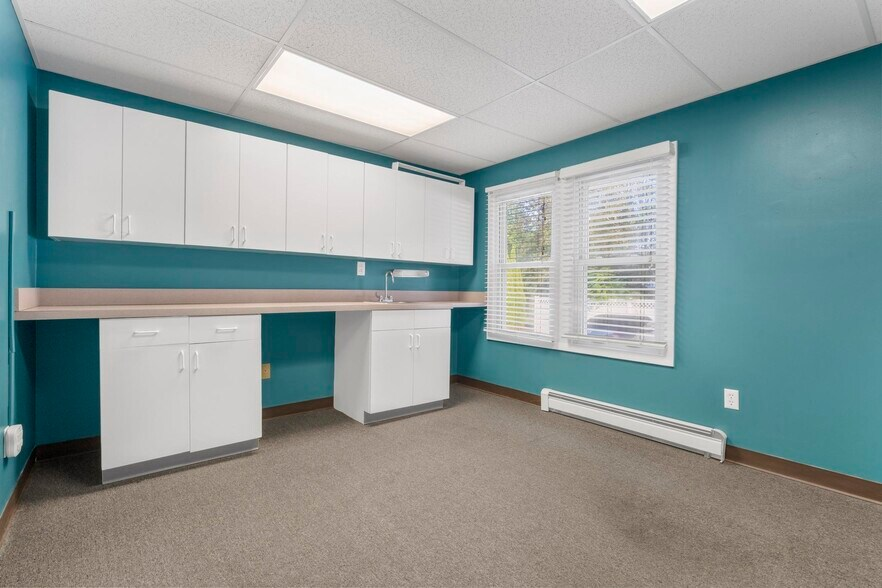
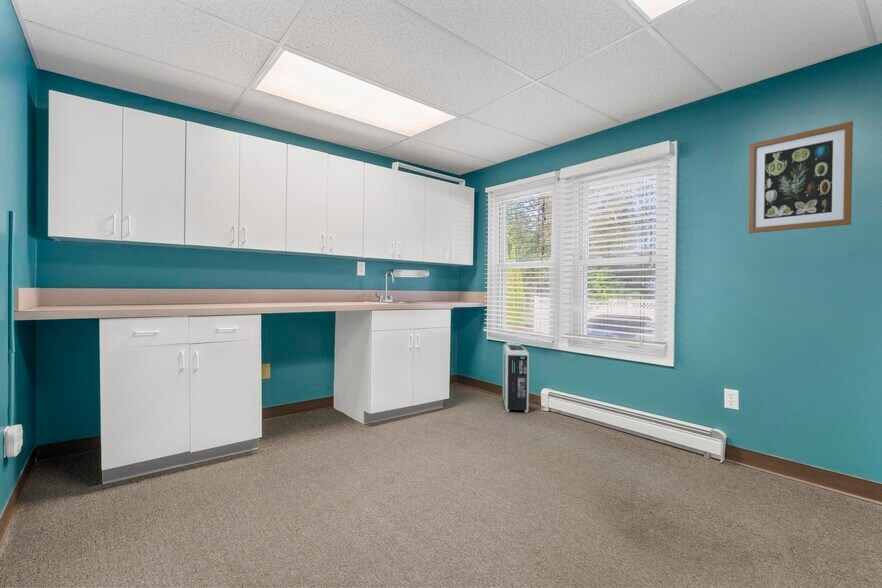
+ air purifier (515, 374)
+ wall art (796, 181)
